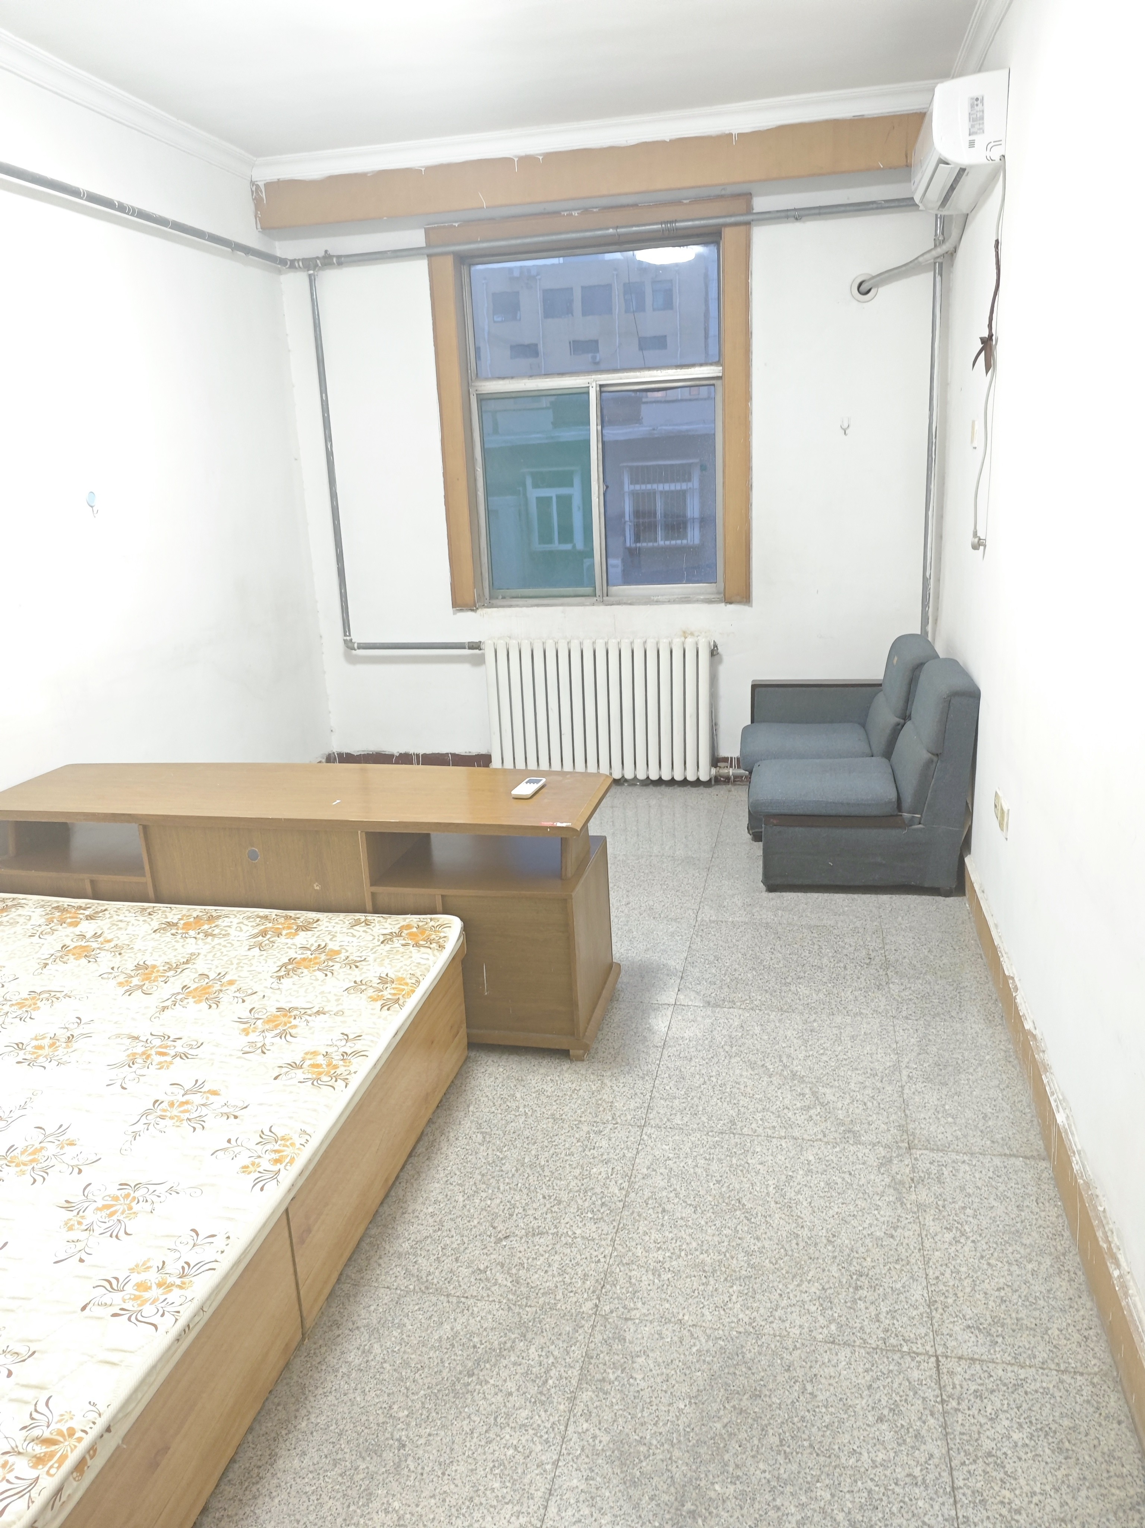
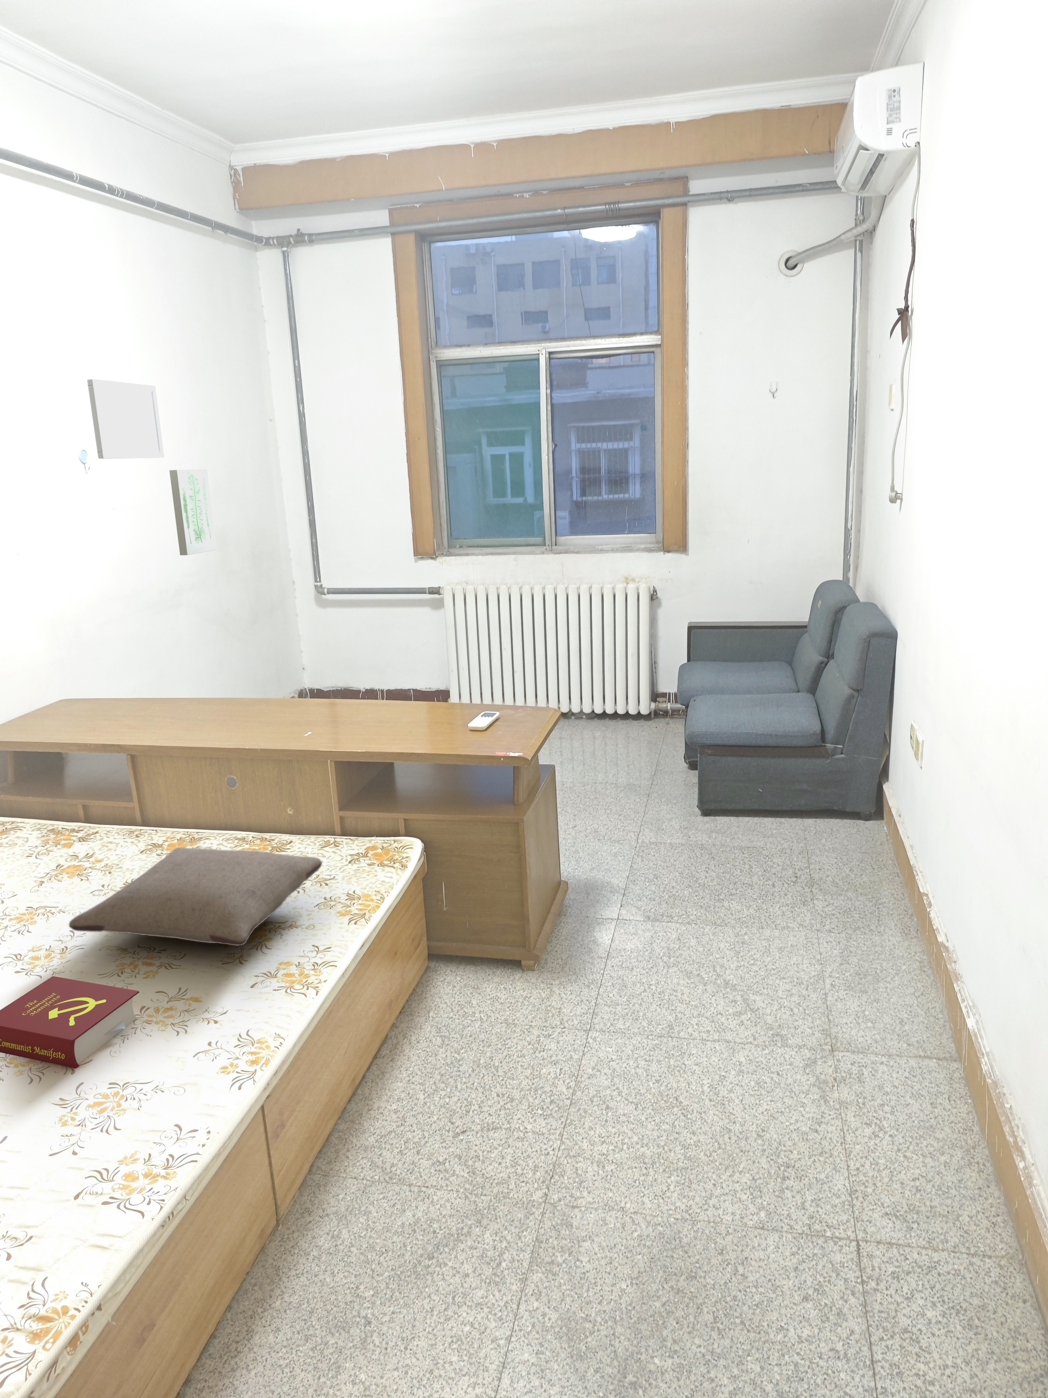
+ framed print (128, 421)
+ book (64, 1020)
+ wall art (194, 511)
+ pillow (206, 893)
